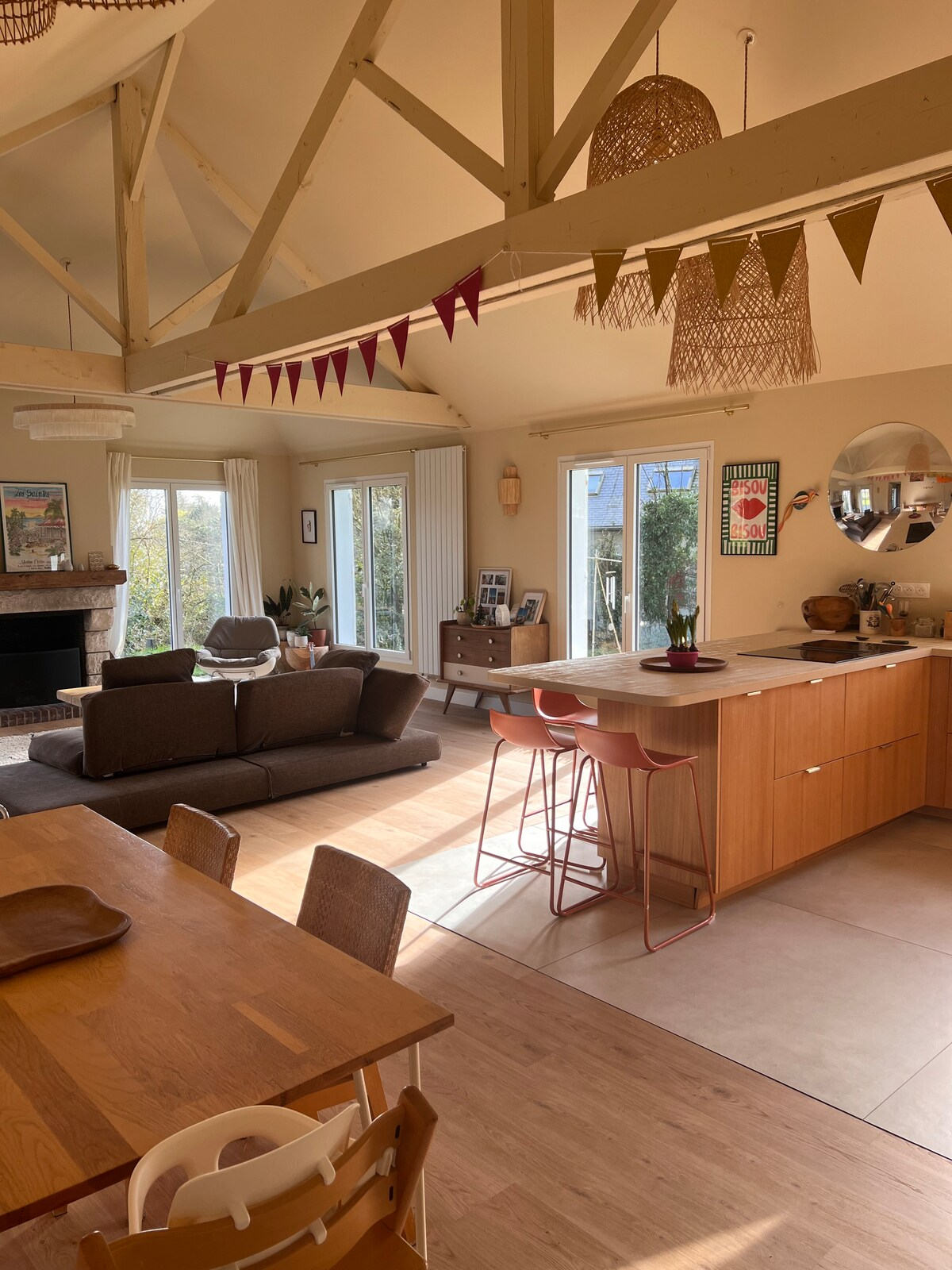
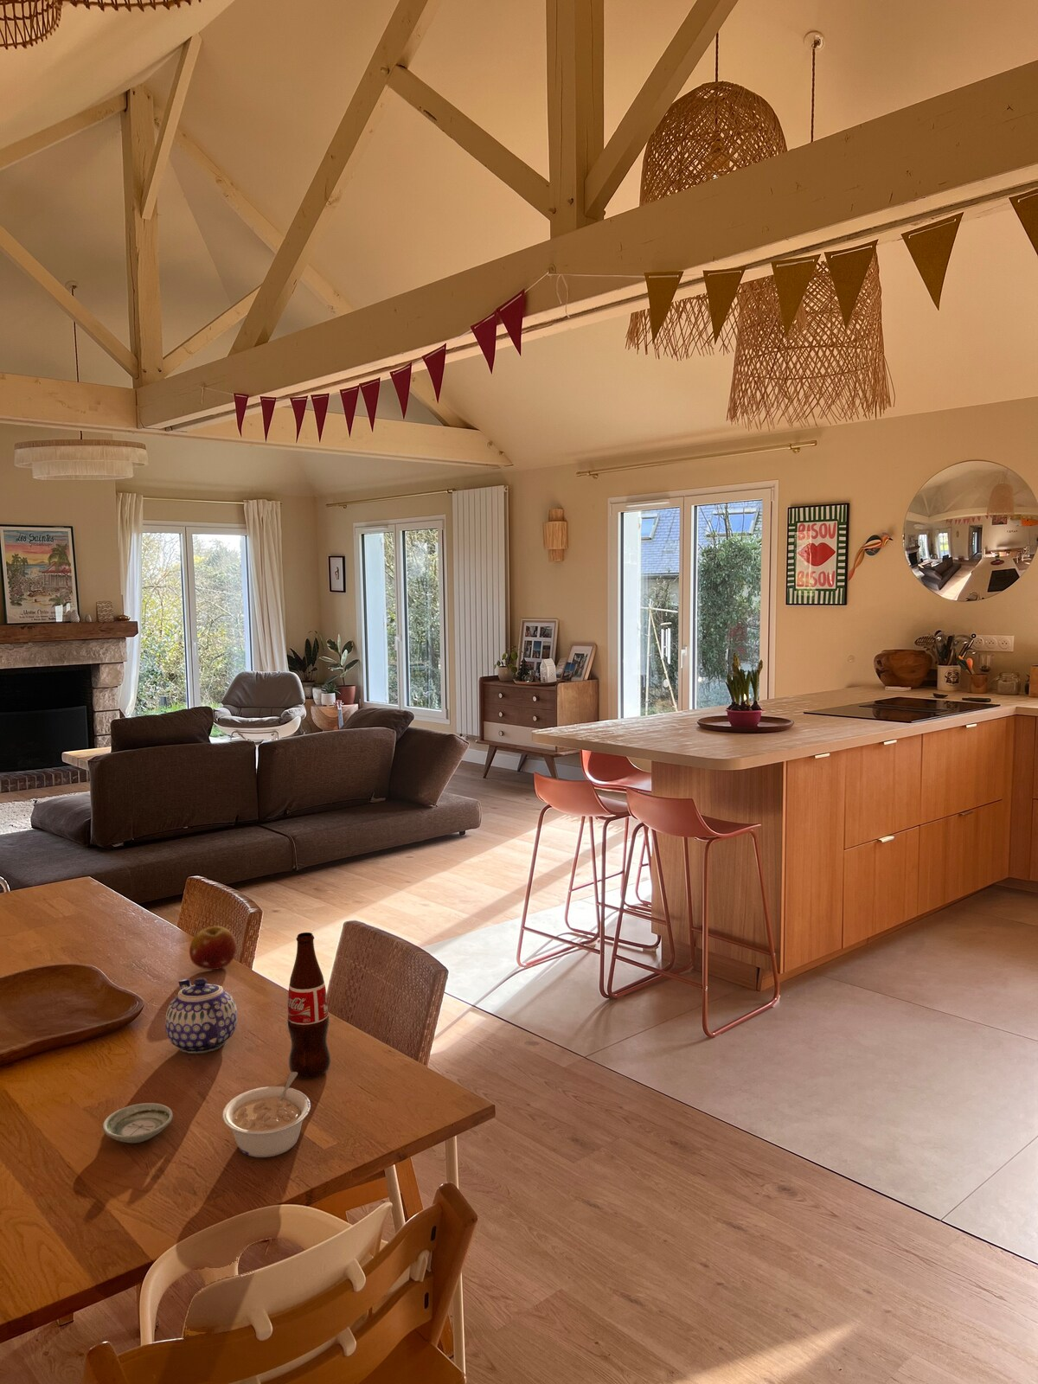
+ saucer (137, 1126)
+ fruit (213, 947)
+ legume (266, 1119)
+ bottle (307, 1003)
+ teapot (201, 1011)
